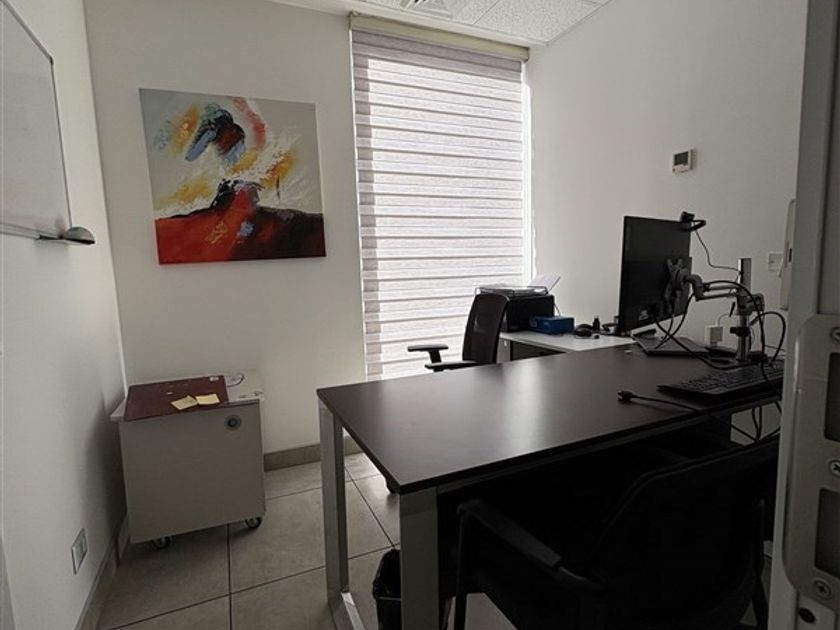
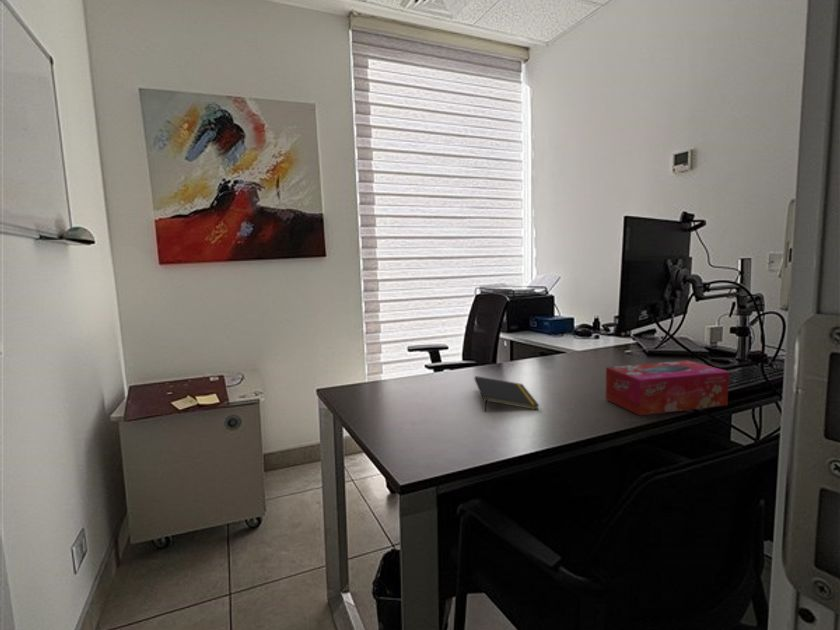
+ tissue box (665, 385)
+ notepad (504, 391)
